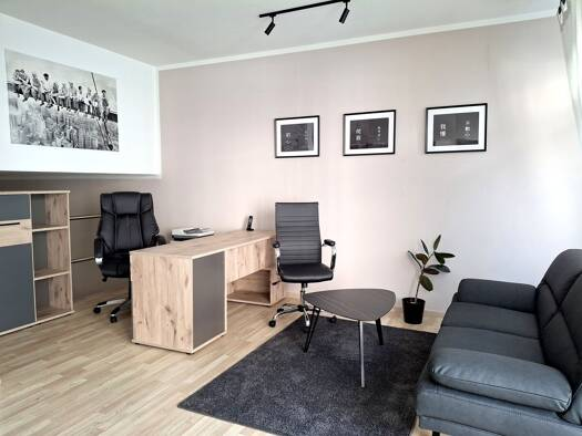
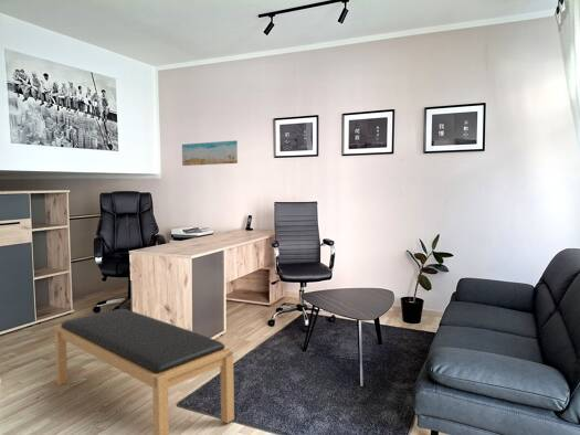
+ bench (136, 364)
+ wall art (209, 153)
